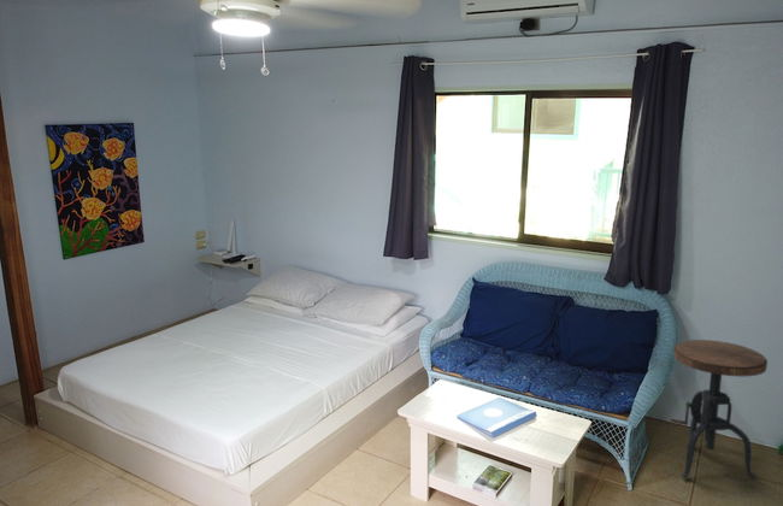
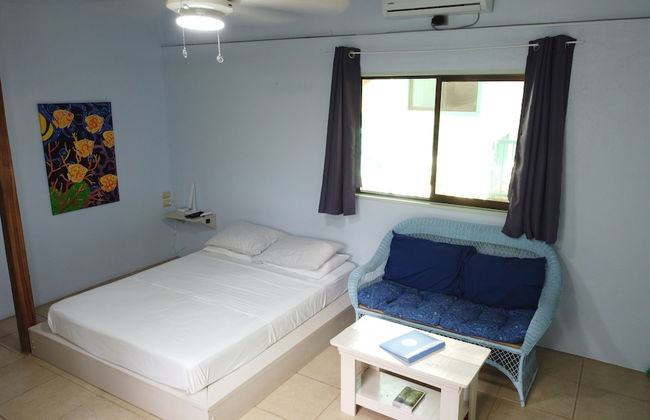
- side table (714, 410)
